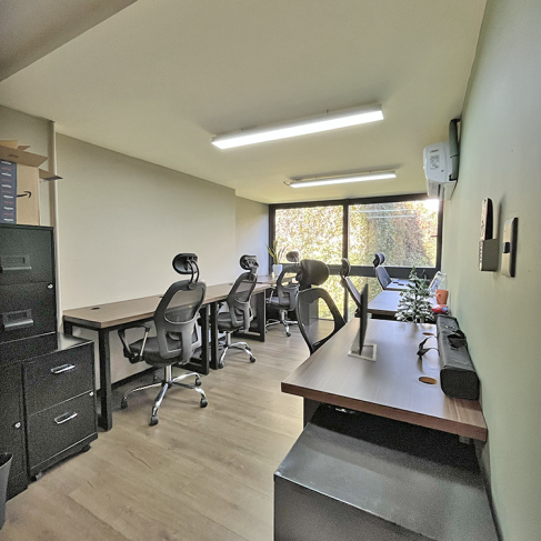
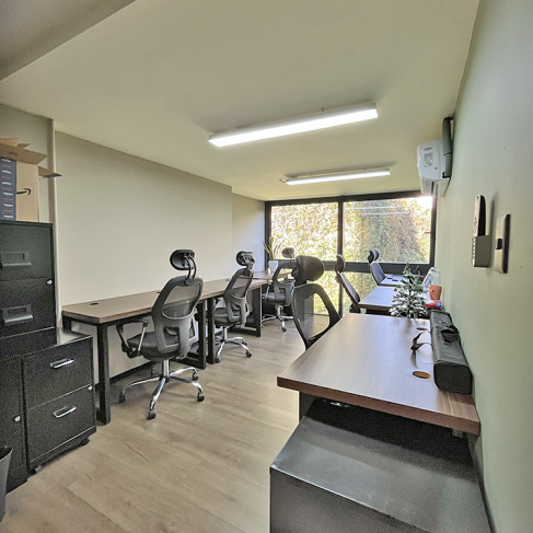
- monitor (363, 319)
